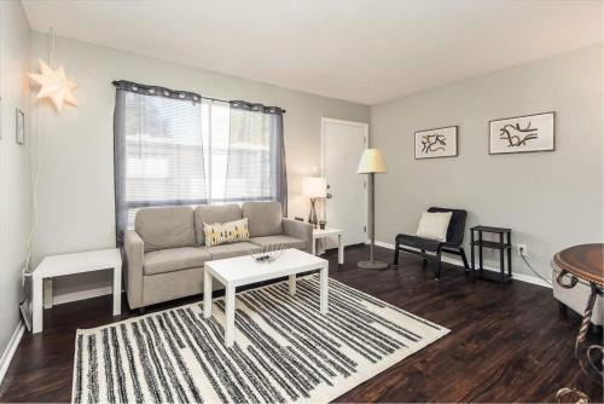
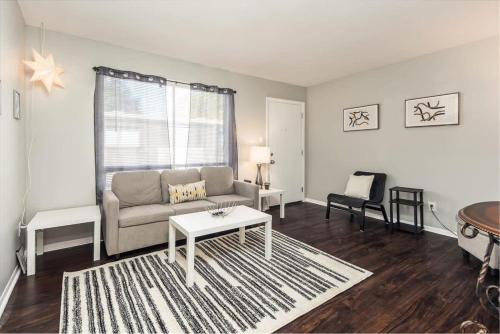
- floor lamp (372, 207)
